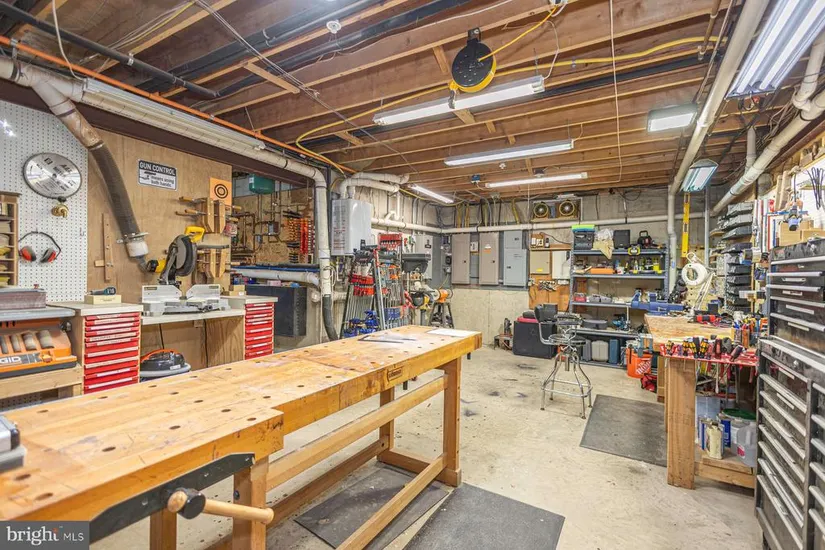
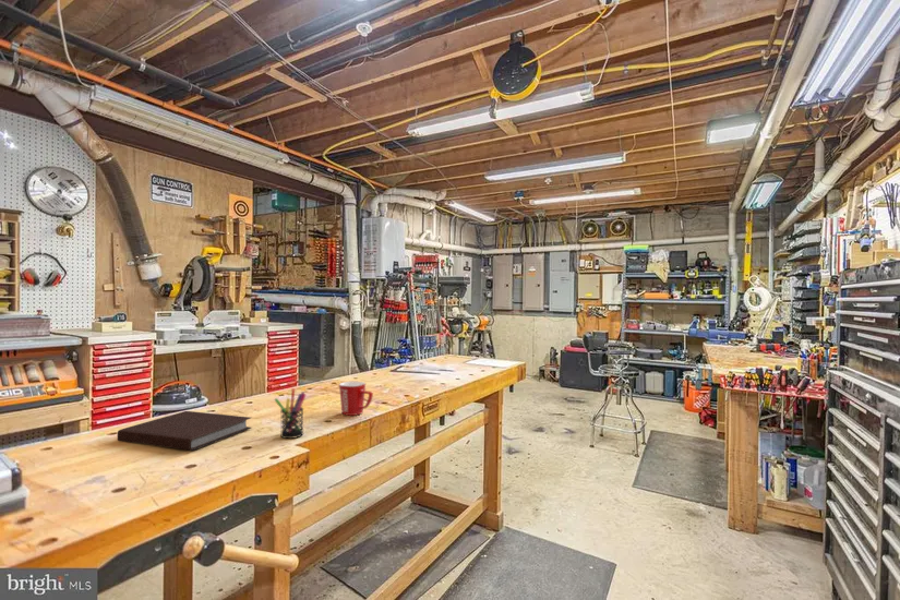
+ notebook (188, 429)
+ pen holder (289, 412)
+ mug (357, 398)
